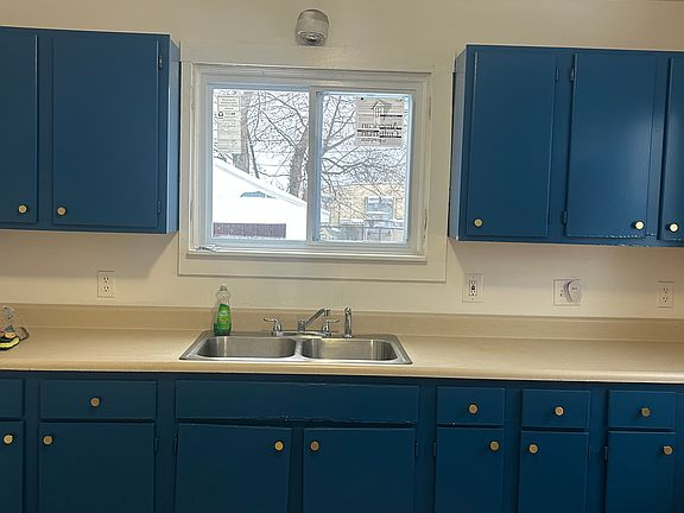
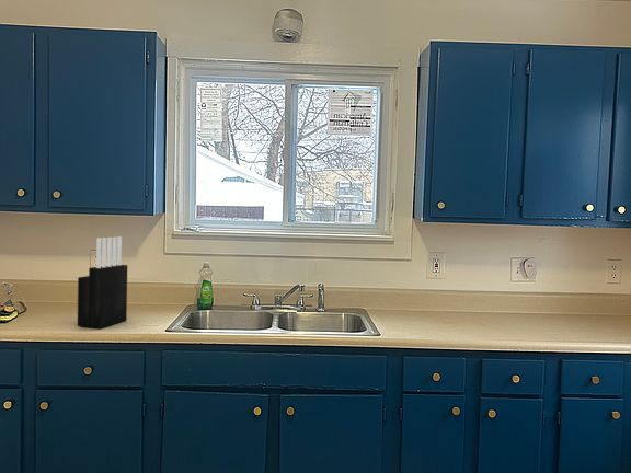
+ knife block (101, 279)
